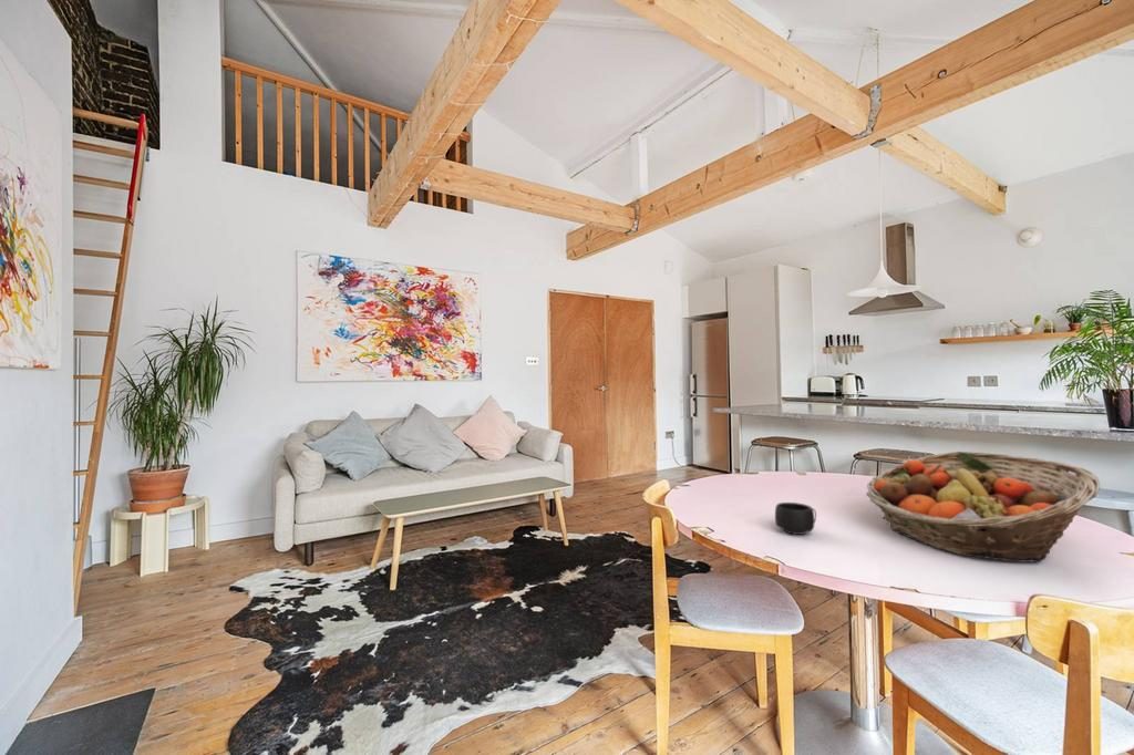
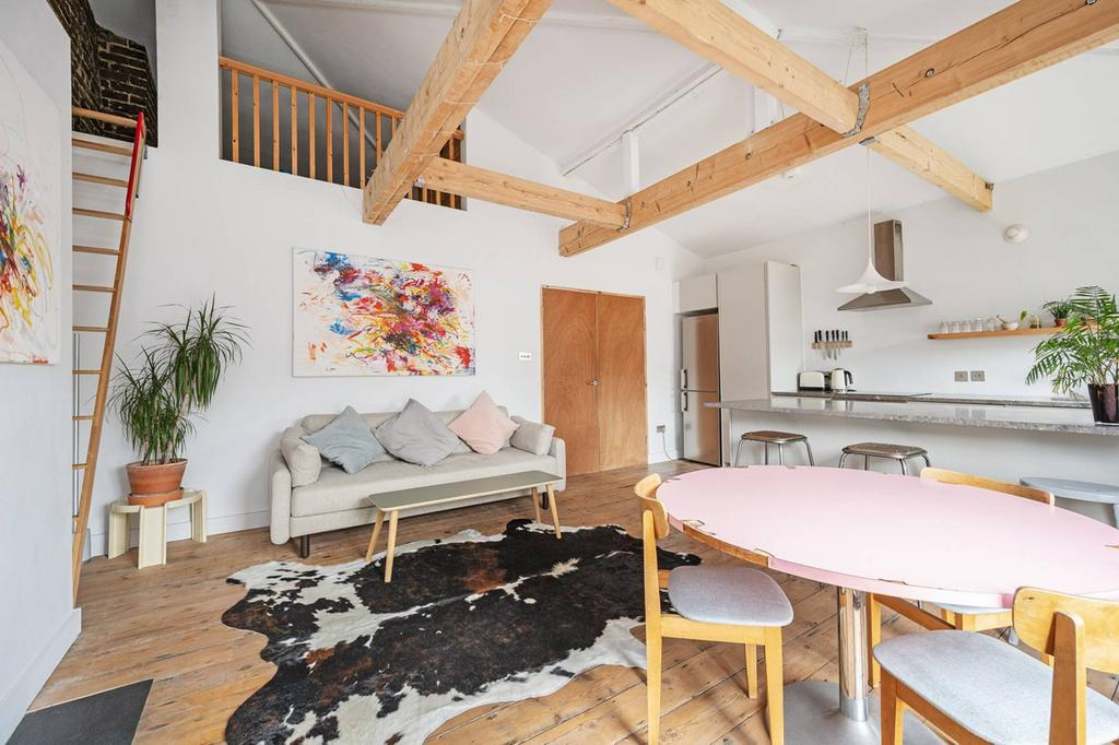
- mug (797, 518)
- fruit basket (967, 498)
